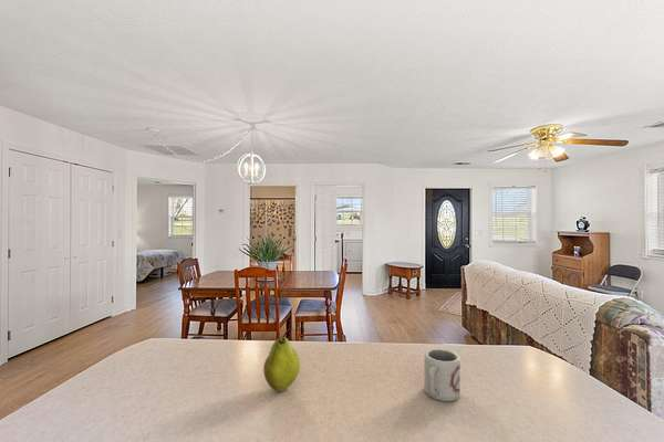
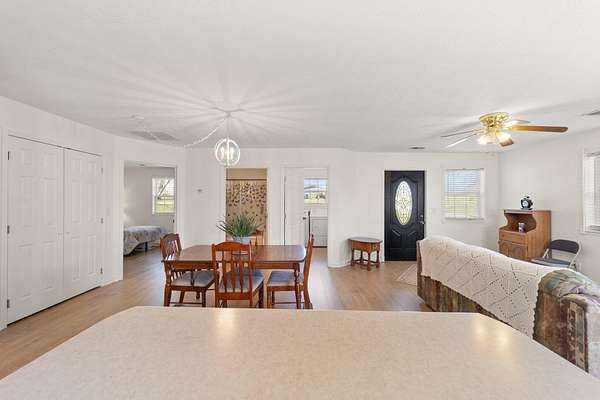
- cup (439, 376)
- fruit (281, 361)
